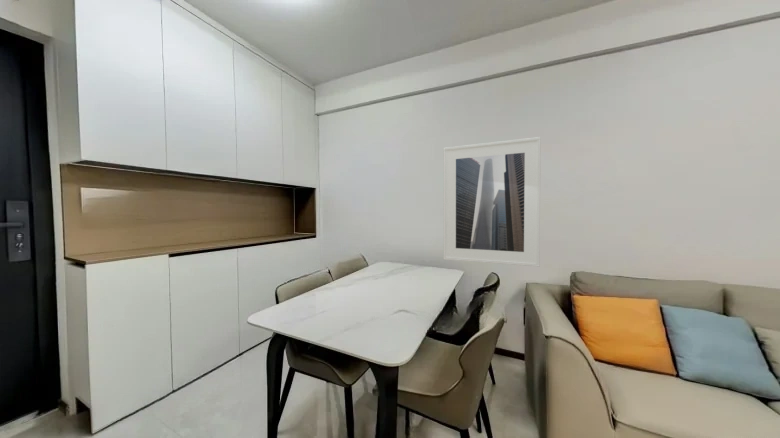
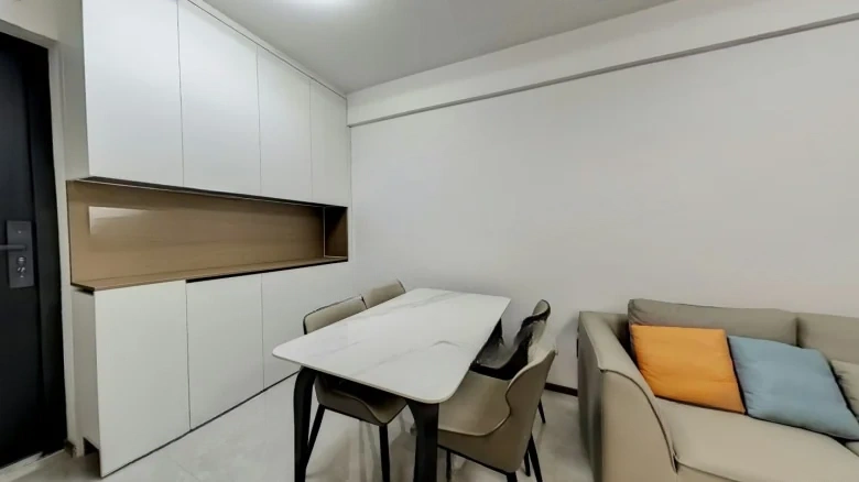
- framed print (488, 203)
